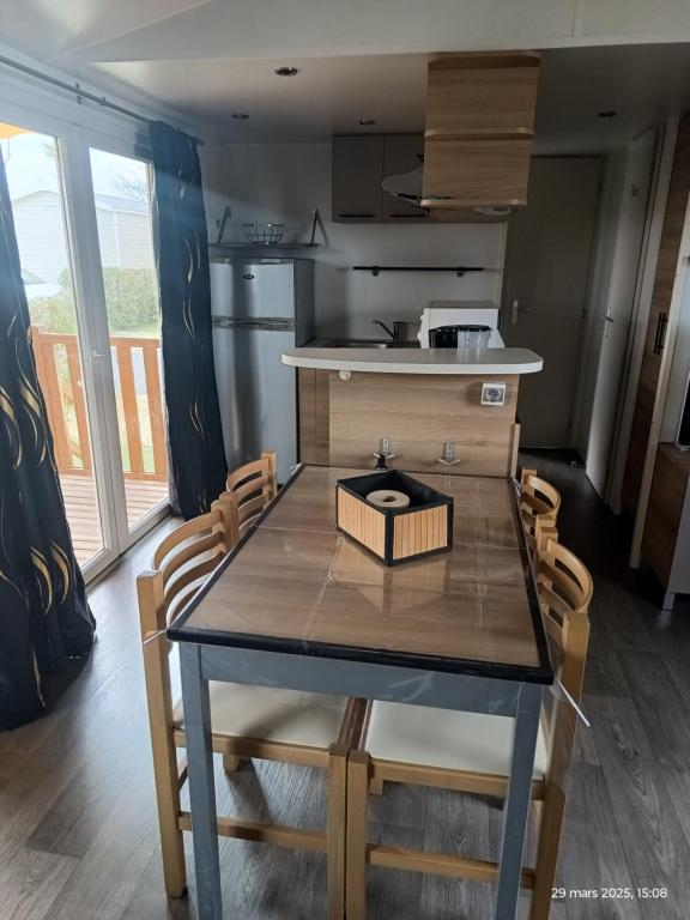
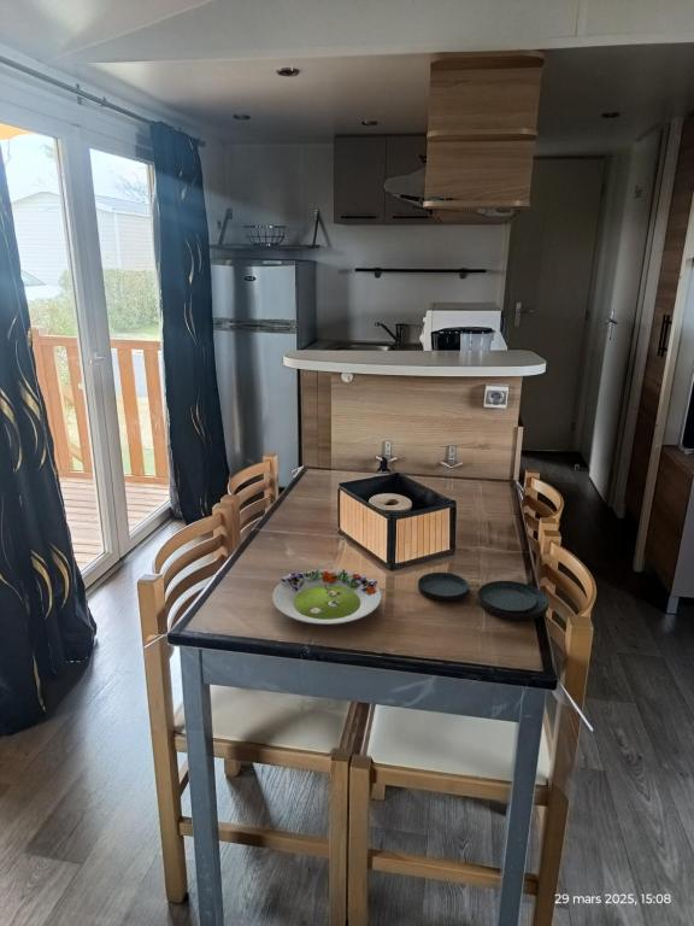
+ salad plate (327, 597)
+ plate (481, 594)
